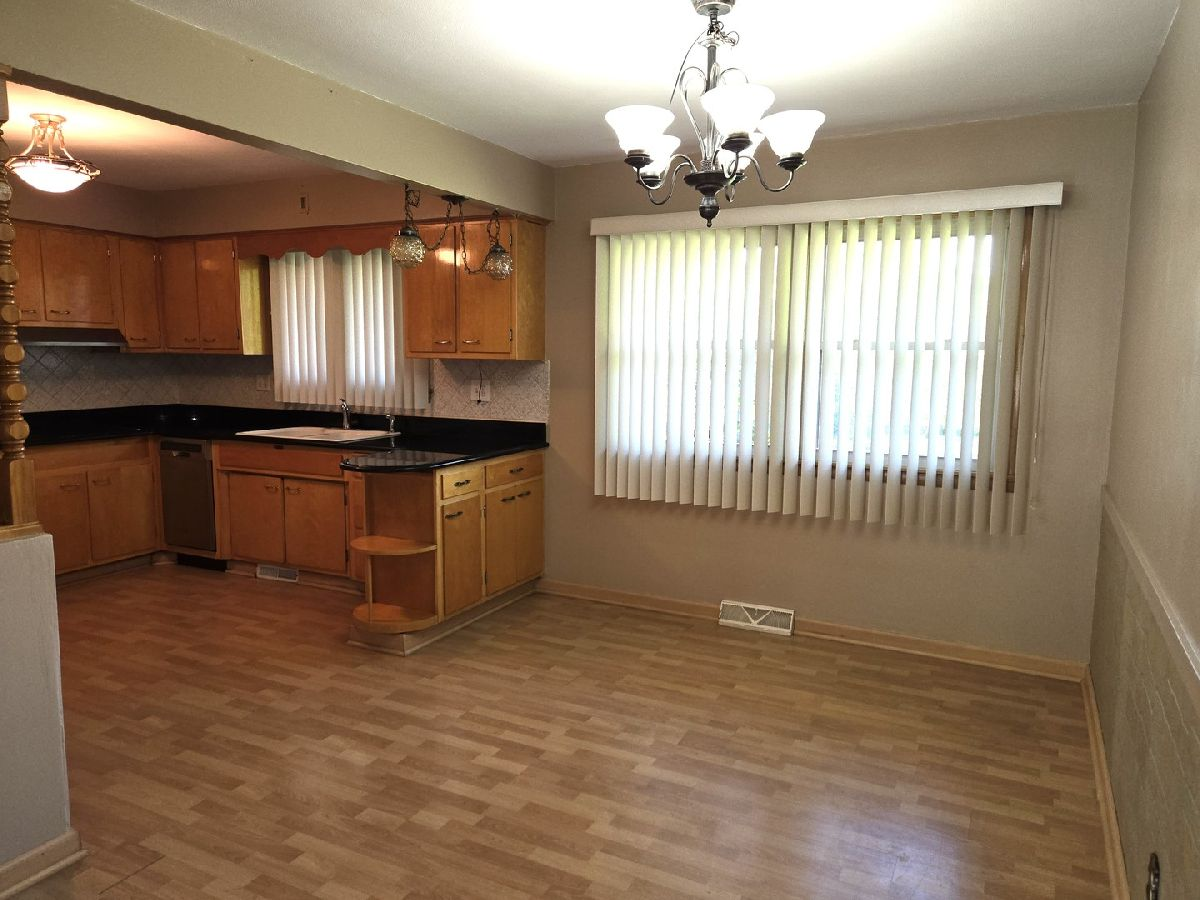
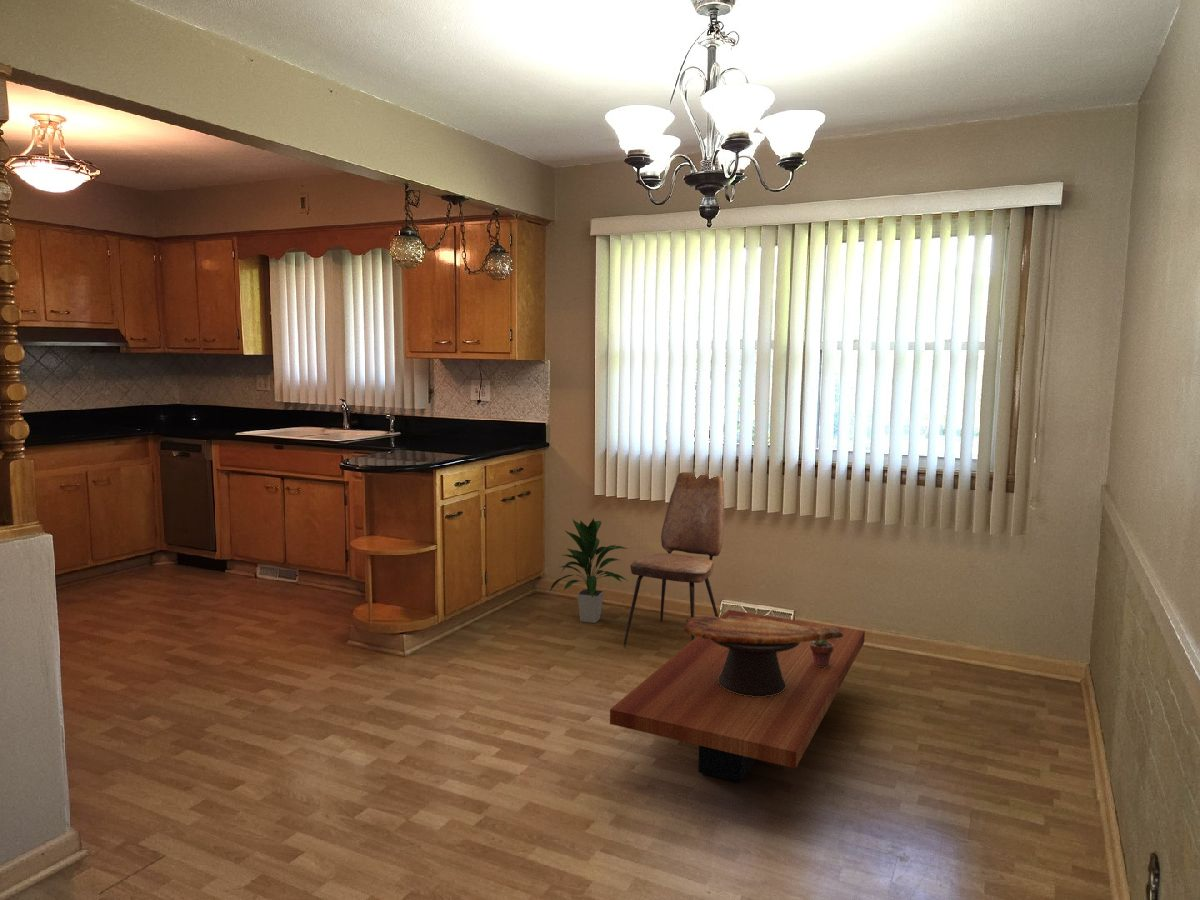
+ indoor plant (588, 567)
+ coffee table (753, 698)
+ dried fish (759, 655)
+ potted succulent (821, 649)
+ dining chair (681, 558)
